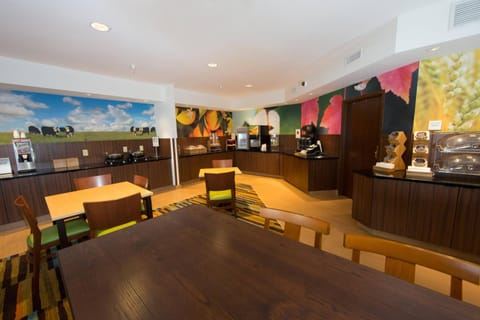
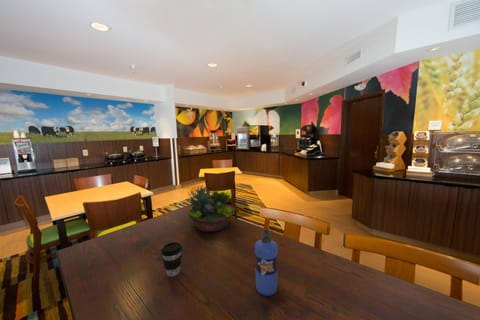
+ water bottle (266, 259)
+ succulent planter (211, 204)
+ coffee cup (172, 259)
